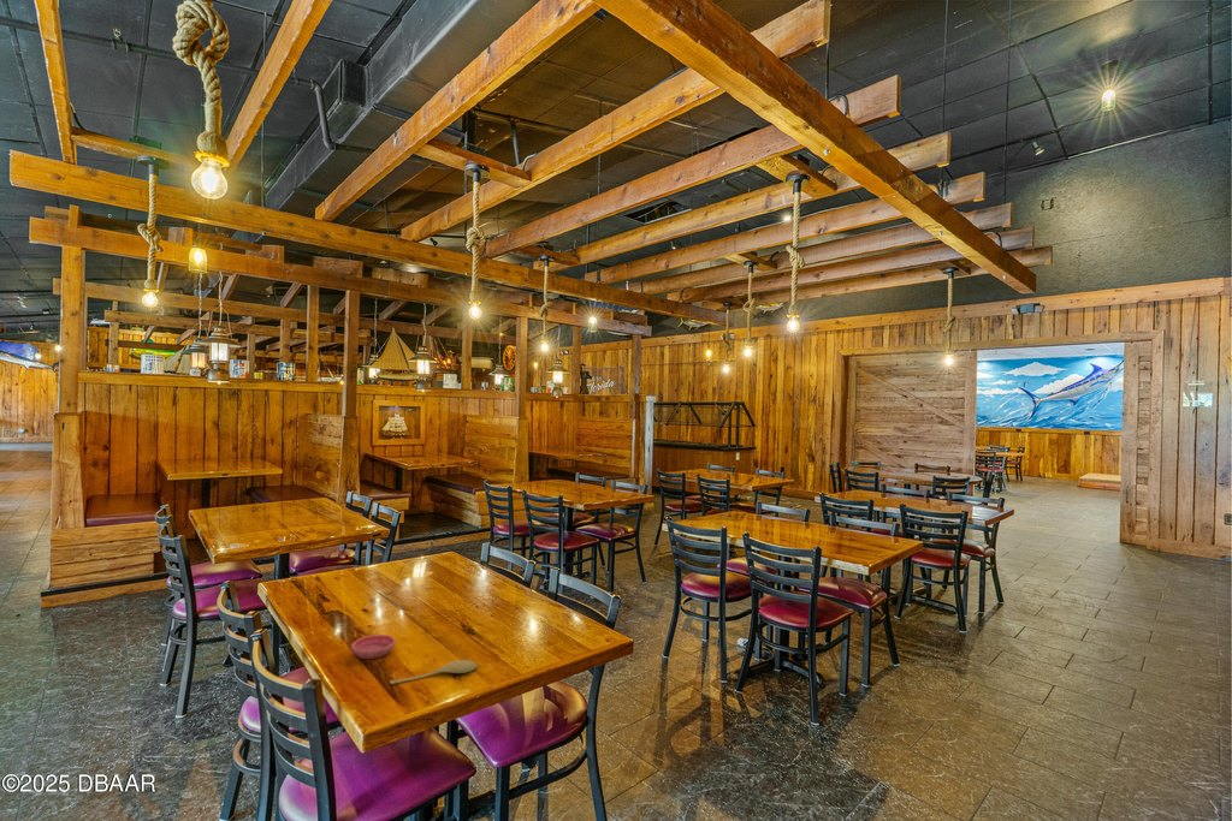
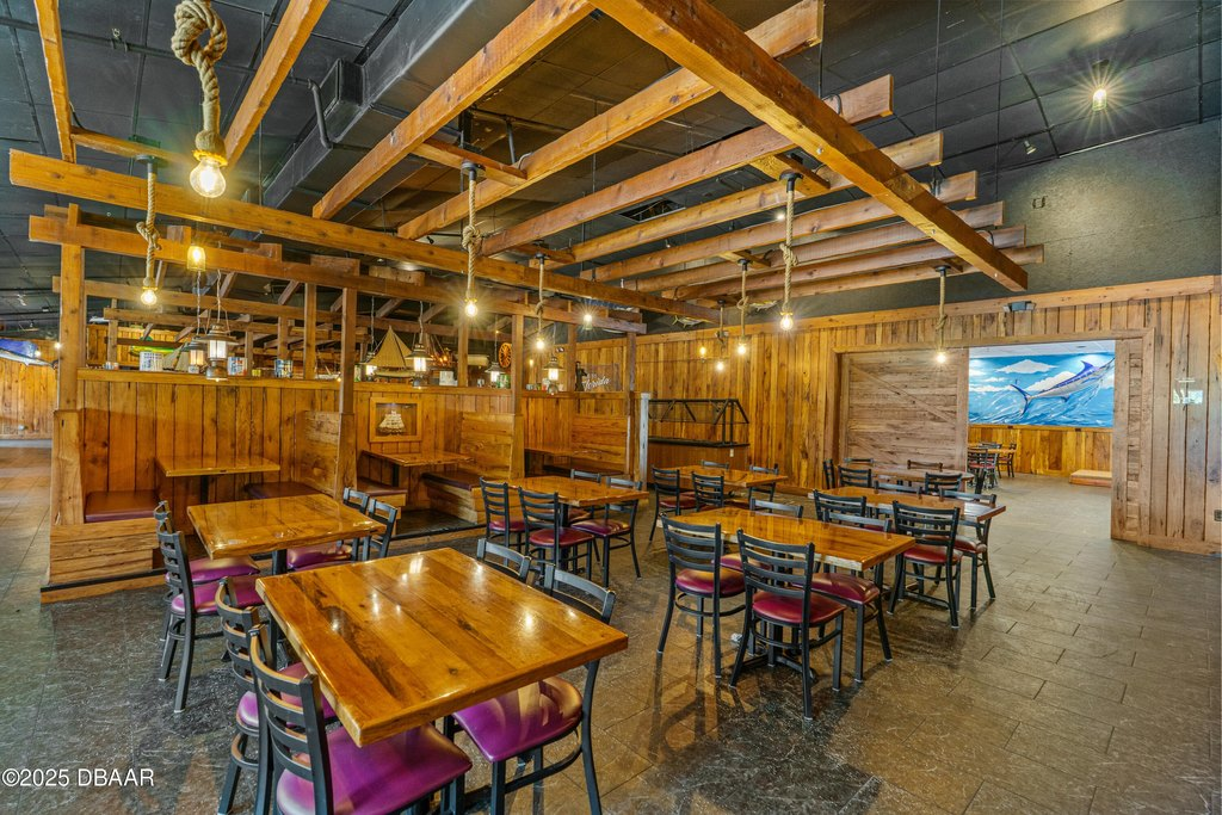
- saucer (373, 647)
- spoon (434, 671)
